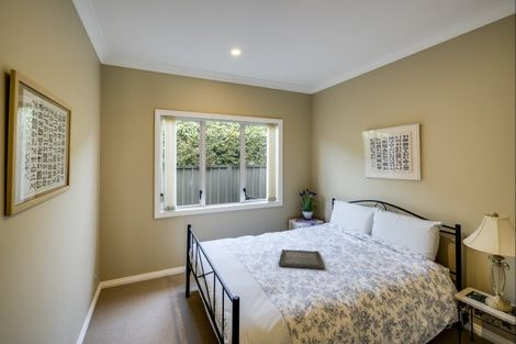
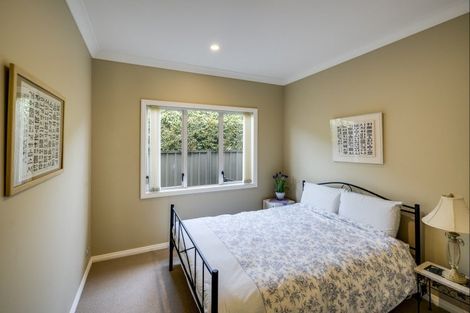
- serving tray (301, 257)
